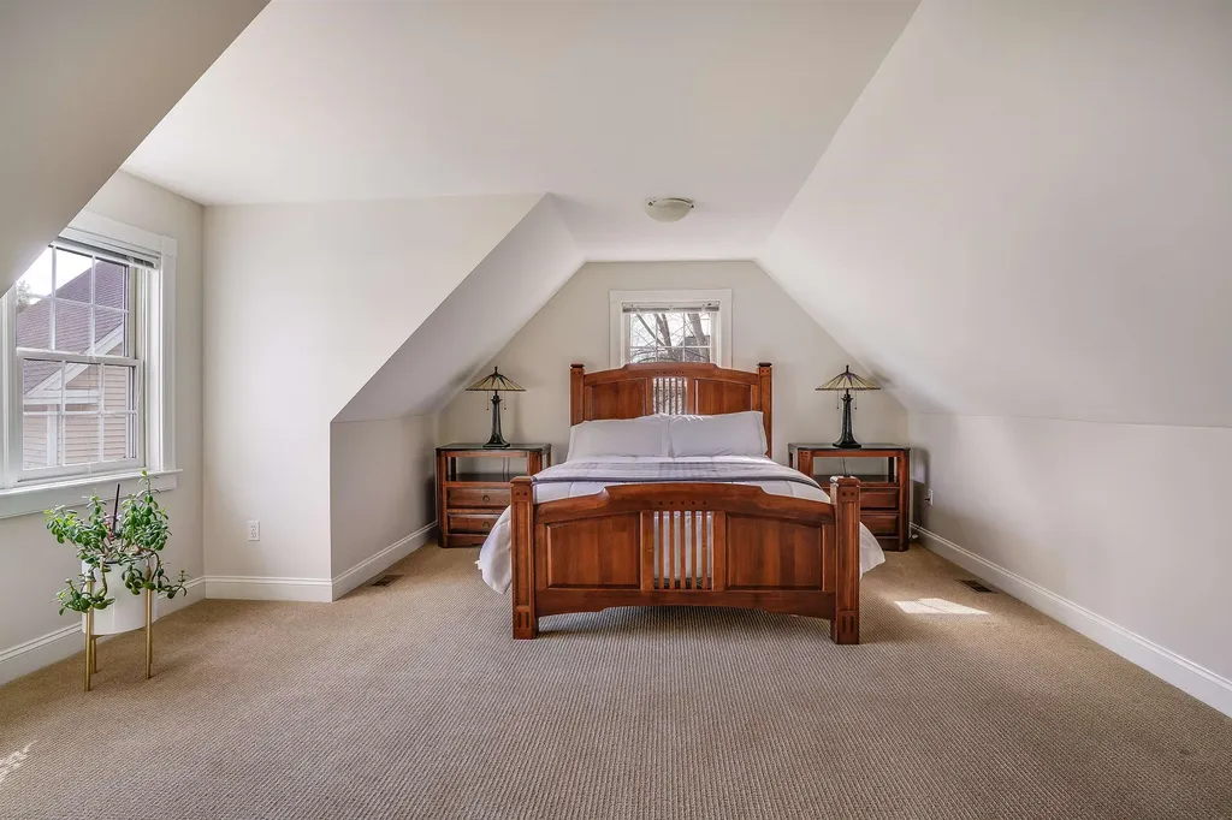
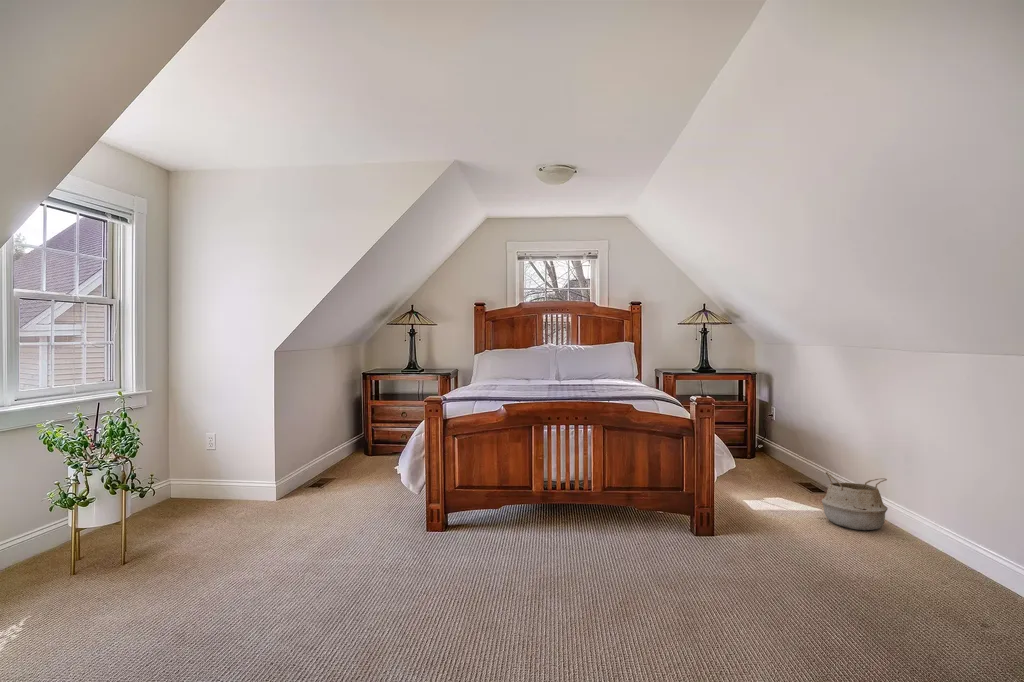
+ woven basket (856, 497)
